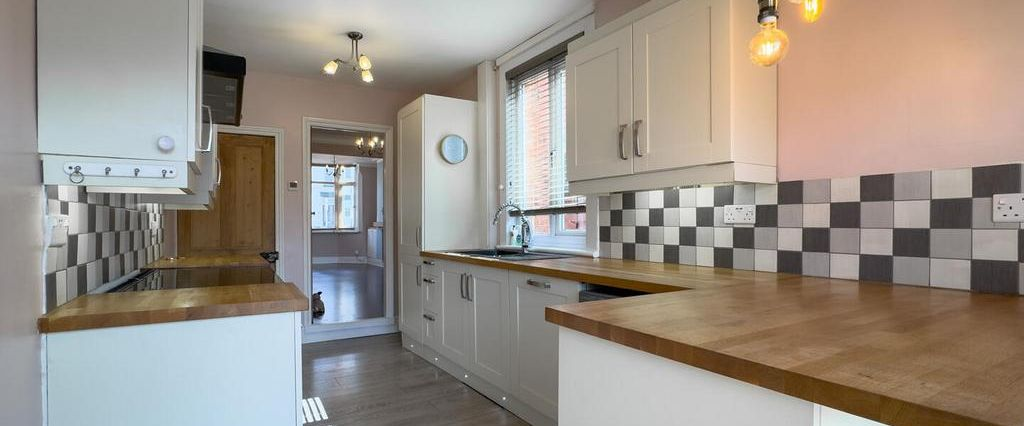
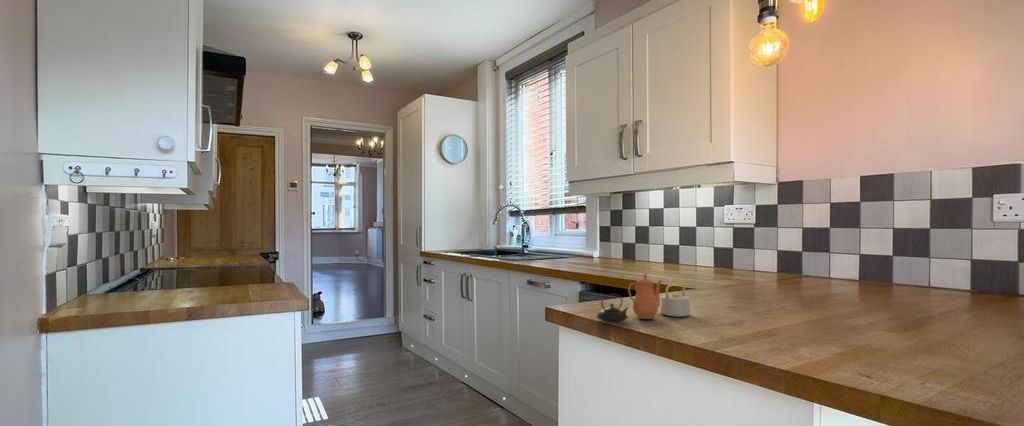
+ teapot (647, 295)
